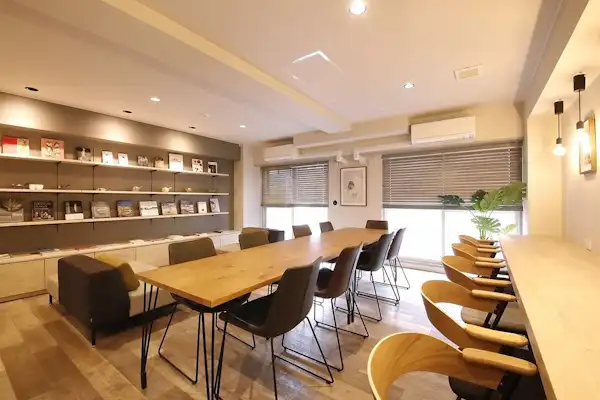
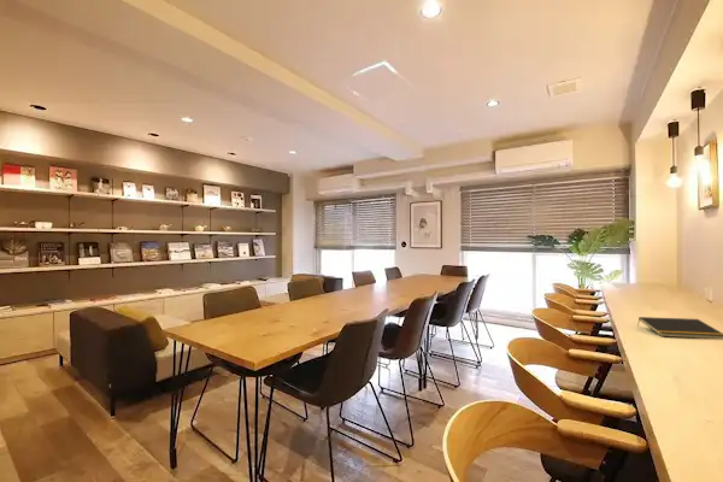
+ notepad (680, 327)
